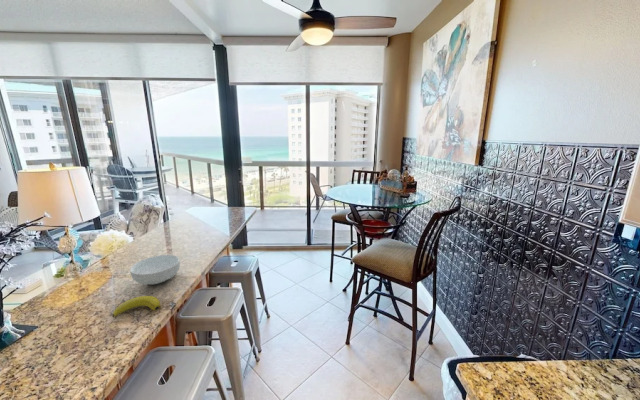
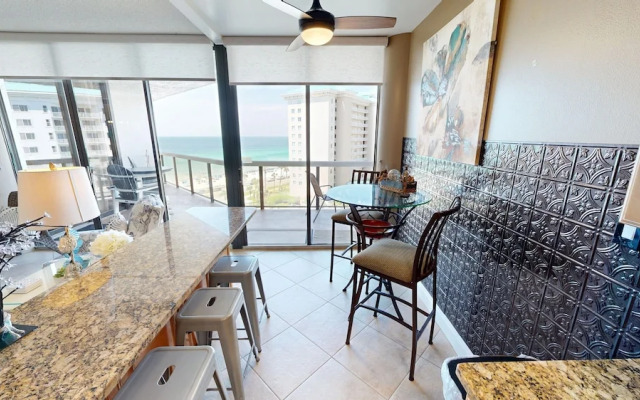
- cereal bowl (157, 271)
- banana (138, 305)
